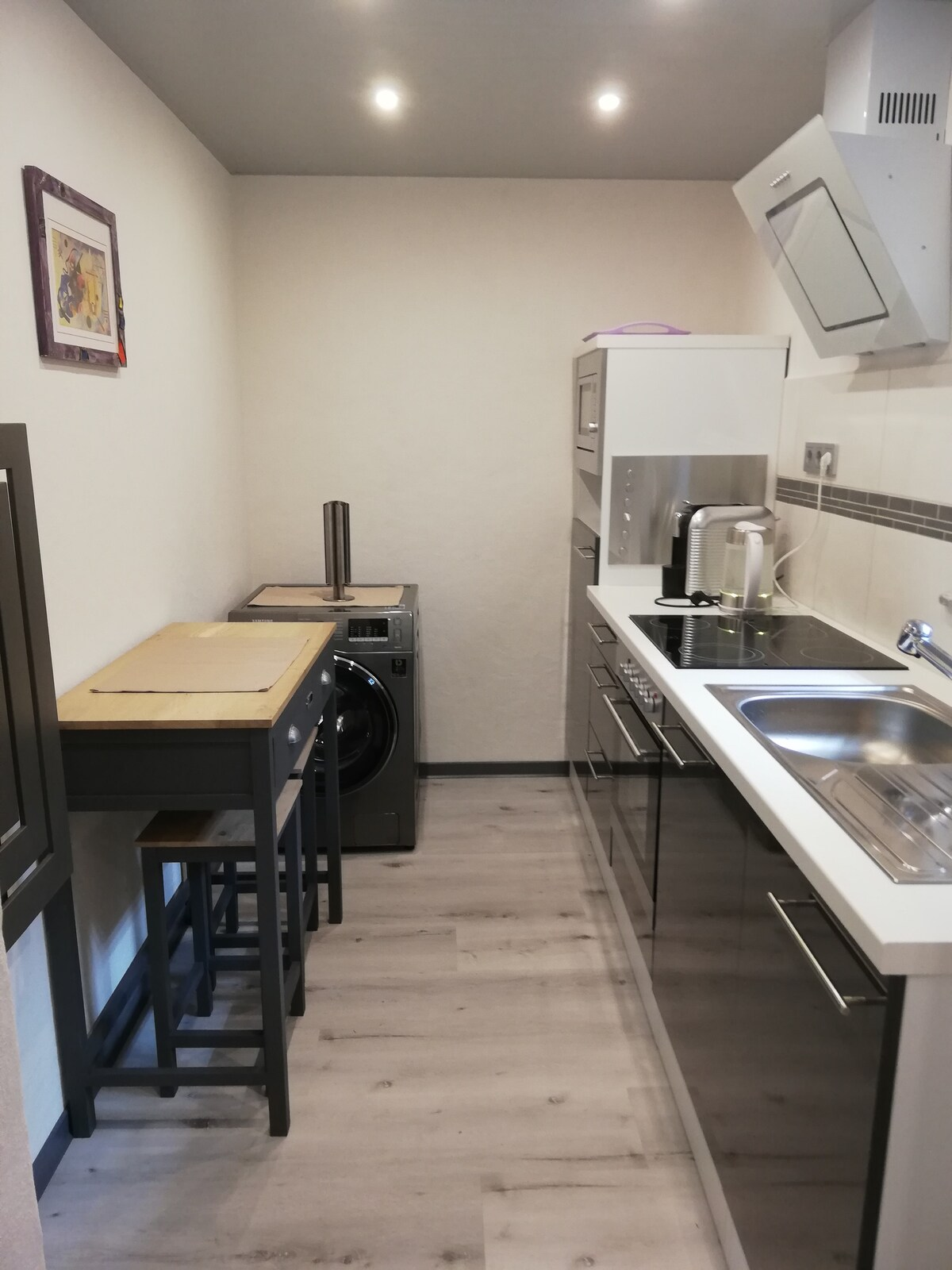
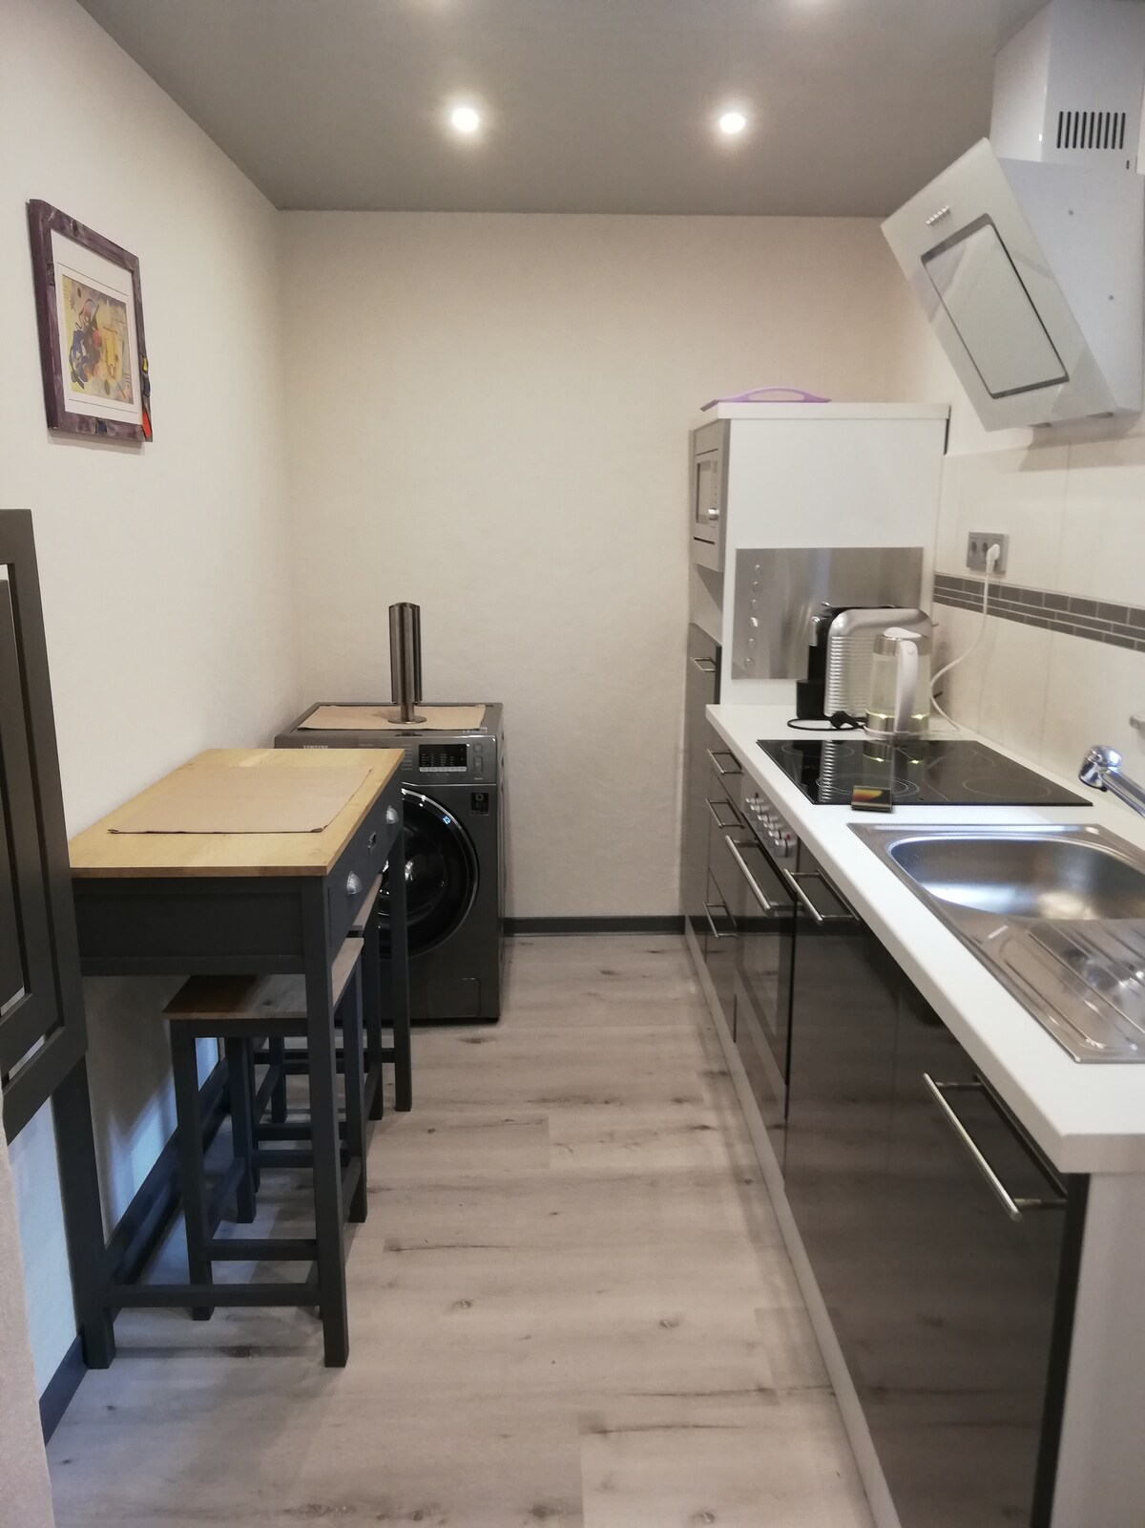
+ smartphone (871, 798)
